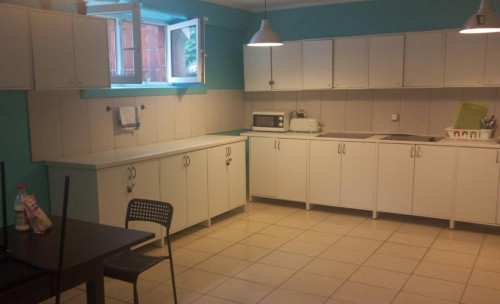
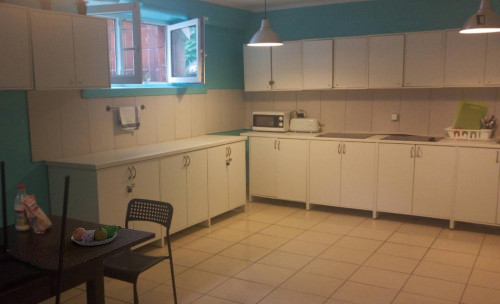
+ fruit bowl (96, 231)
